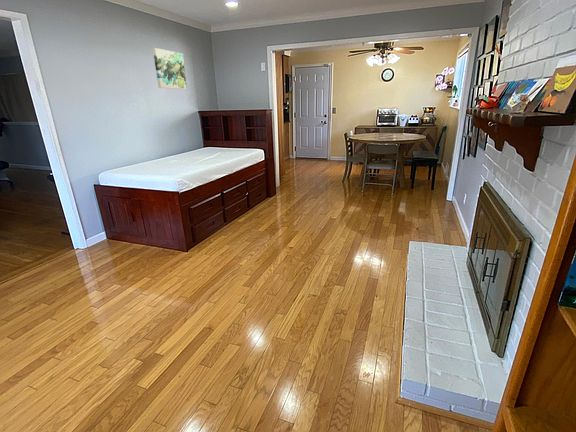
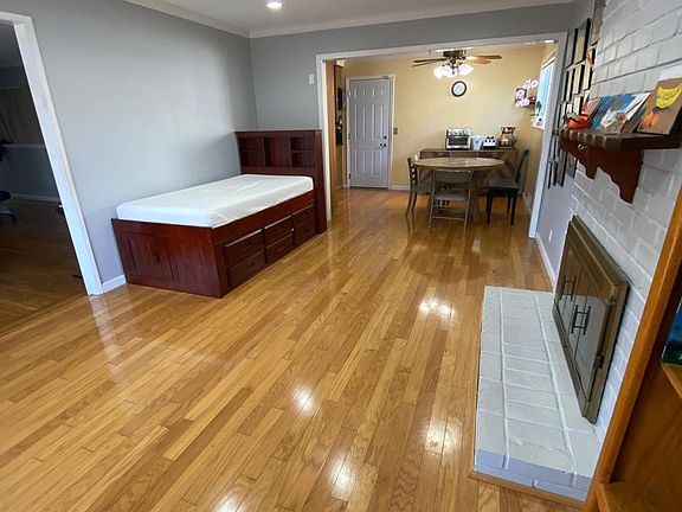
- wall art (170, 70)
